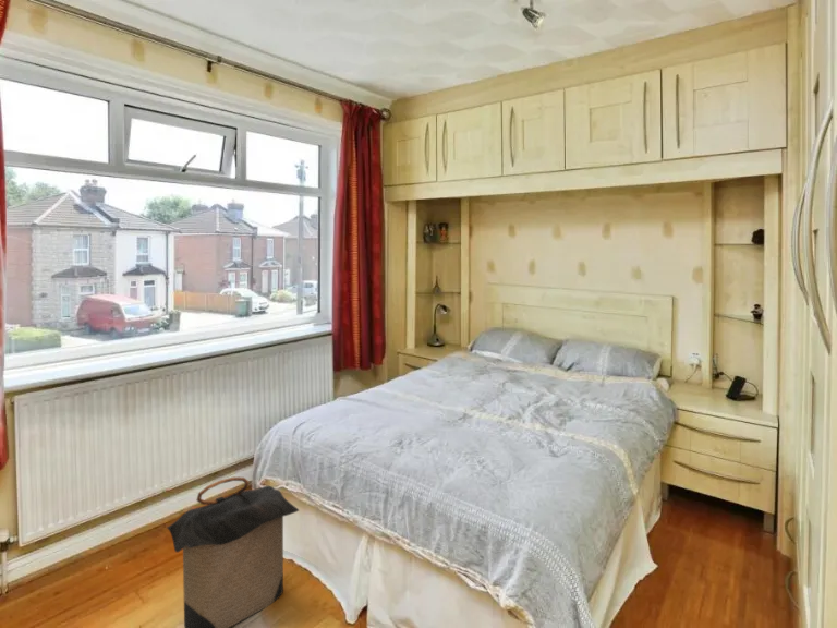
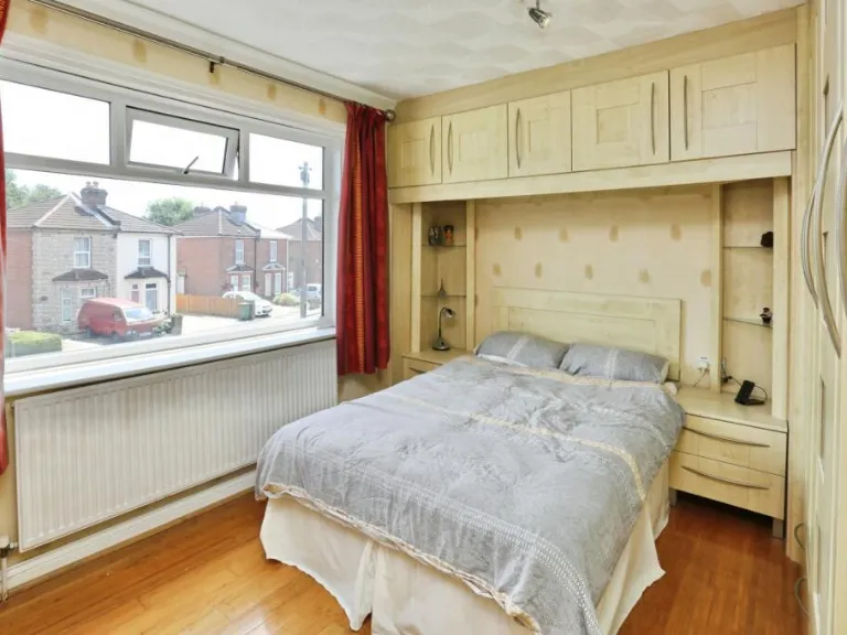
- laundry hamper (235, 538)
